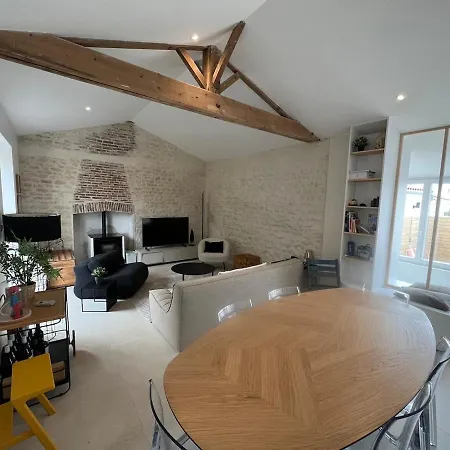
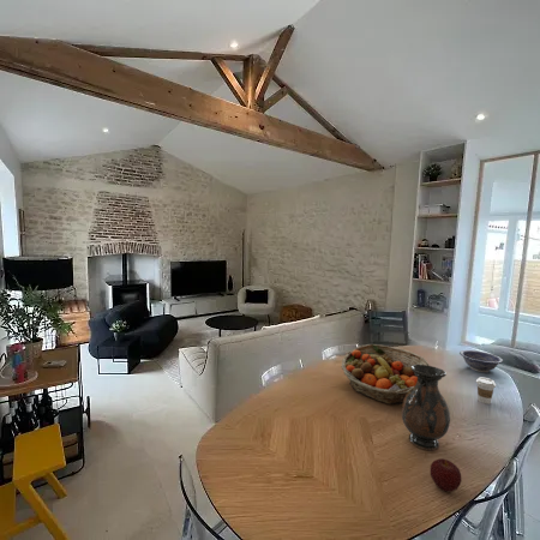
+ vase (425, 406)
+ coffee cup (485, 390)
+ fruit basket (383, 372)
+ apple (445, 473)
+ decorative bowl (480, 362)
